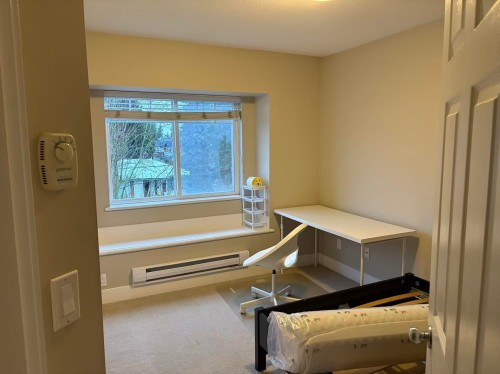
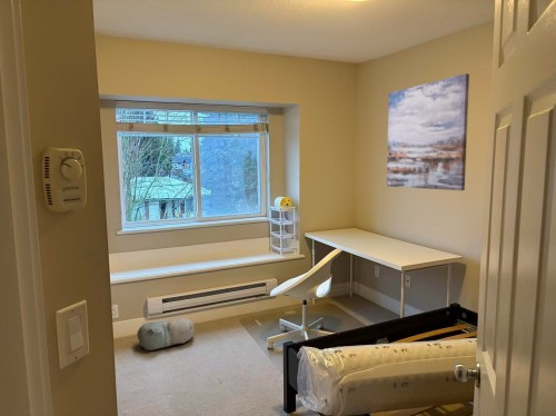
+ plush toy (167, 330)
+ wall art (423, 137)
